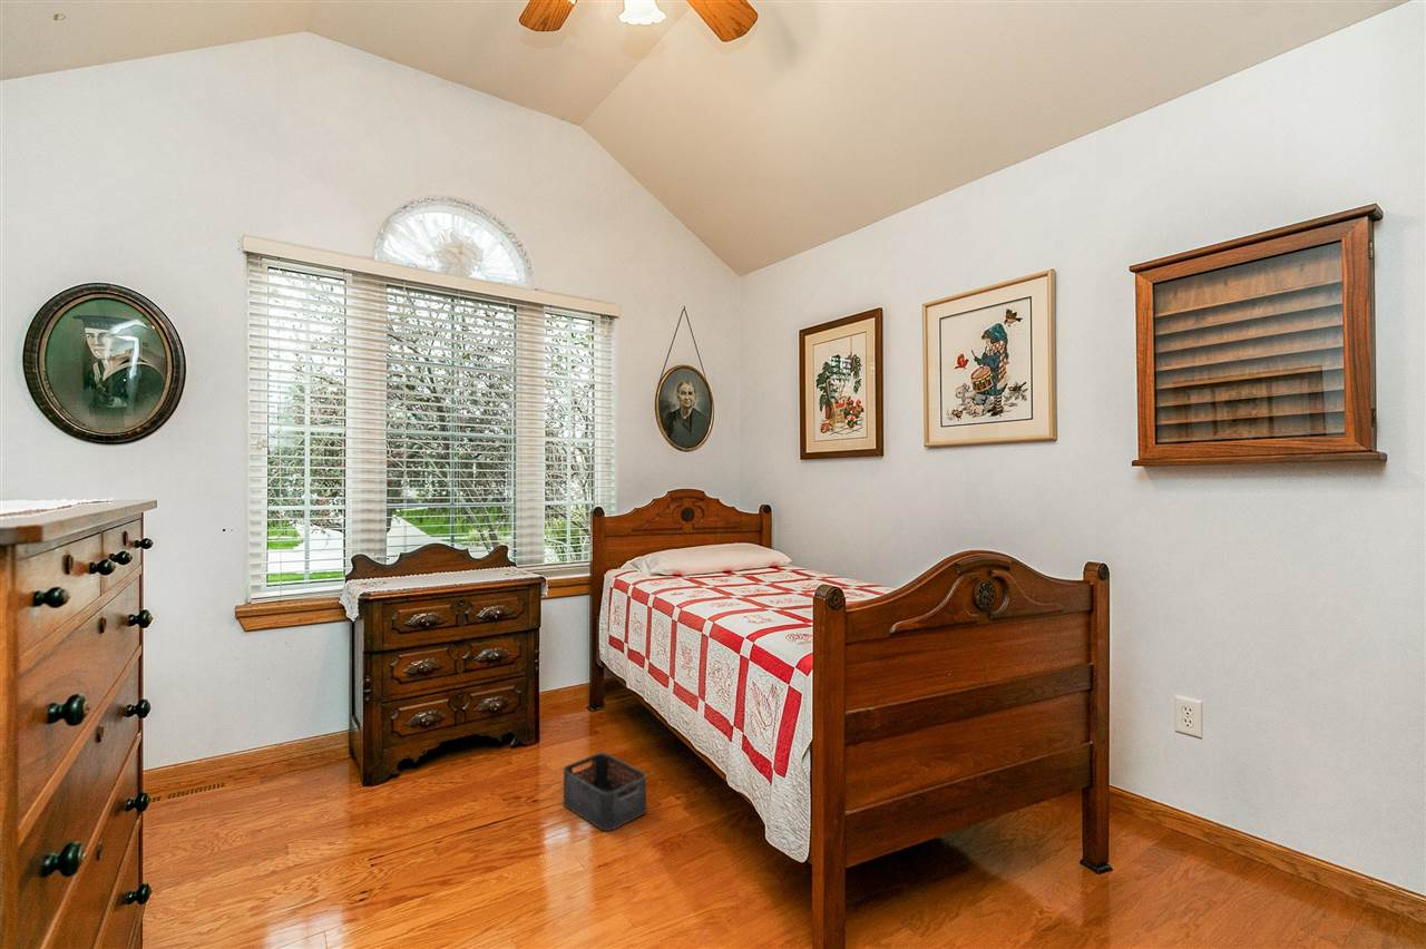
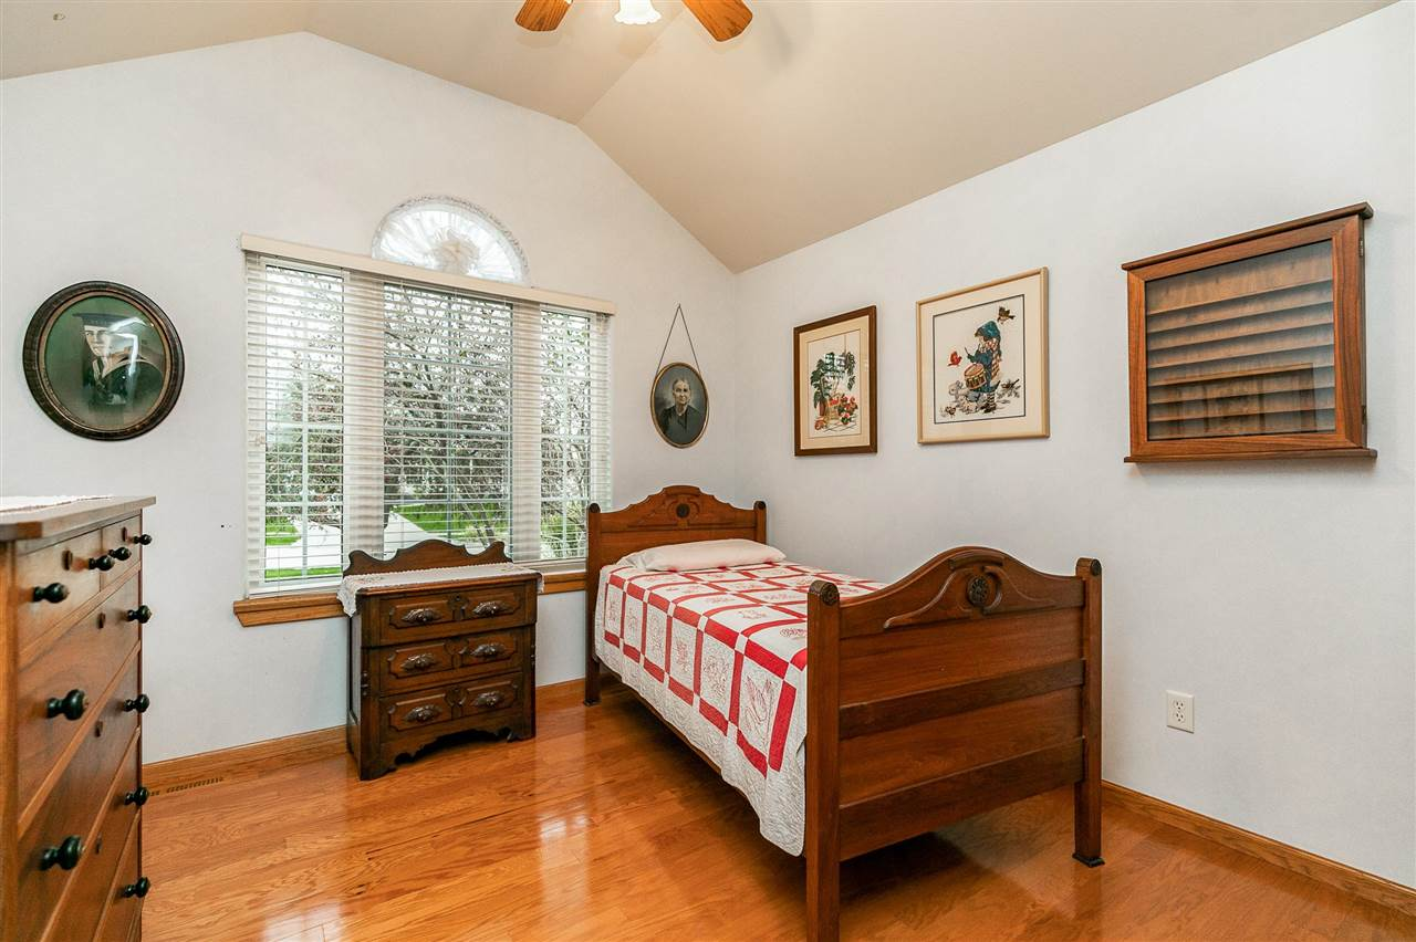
- storage bin (604, 789)
